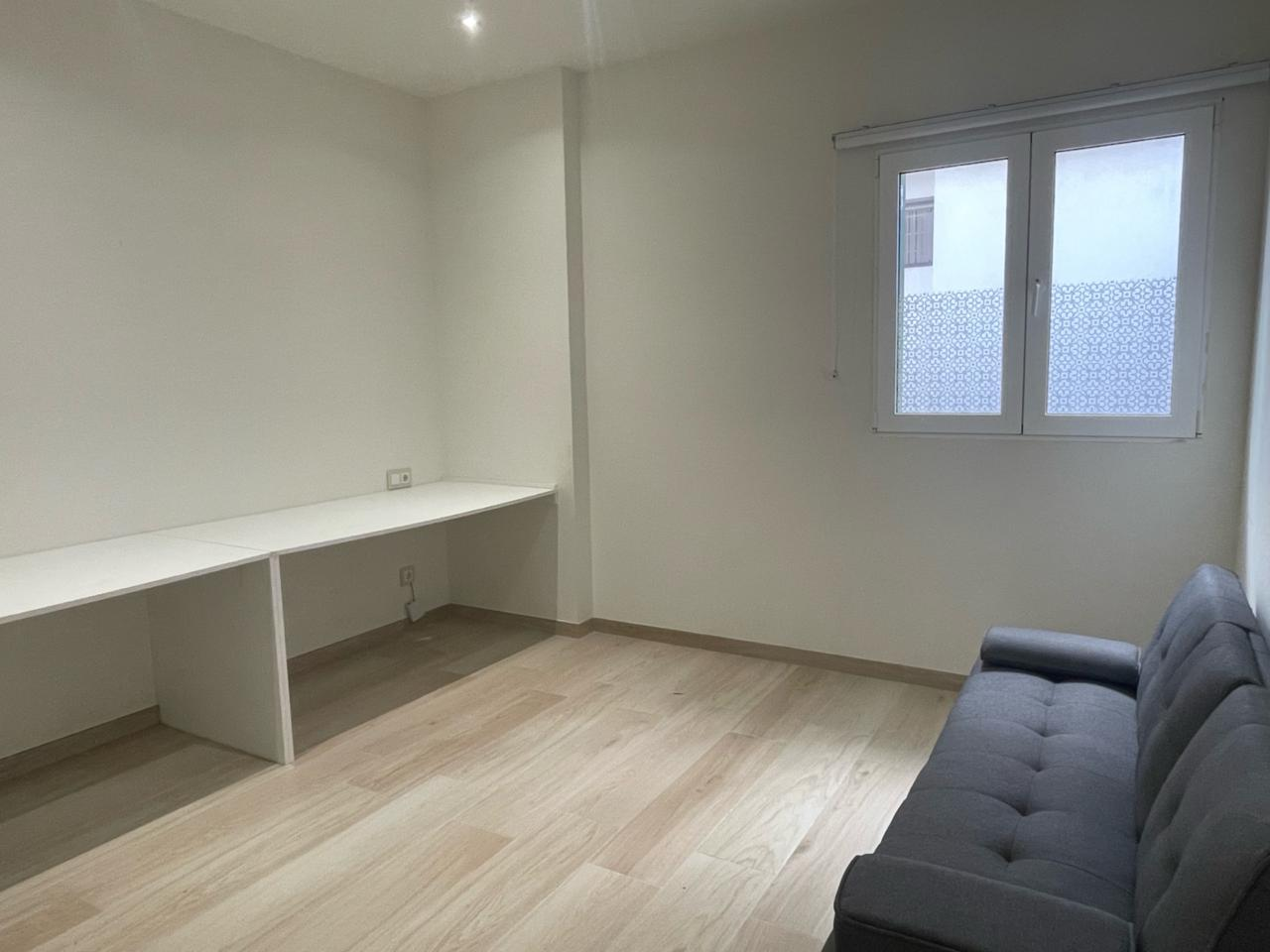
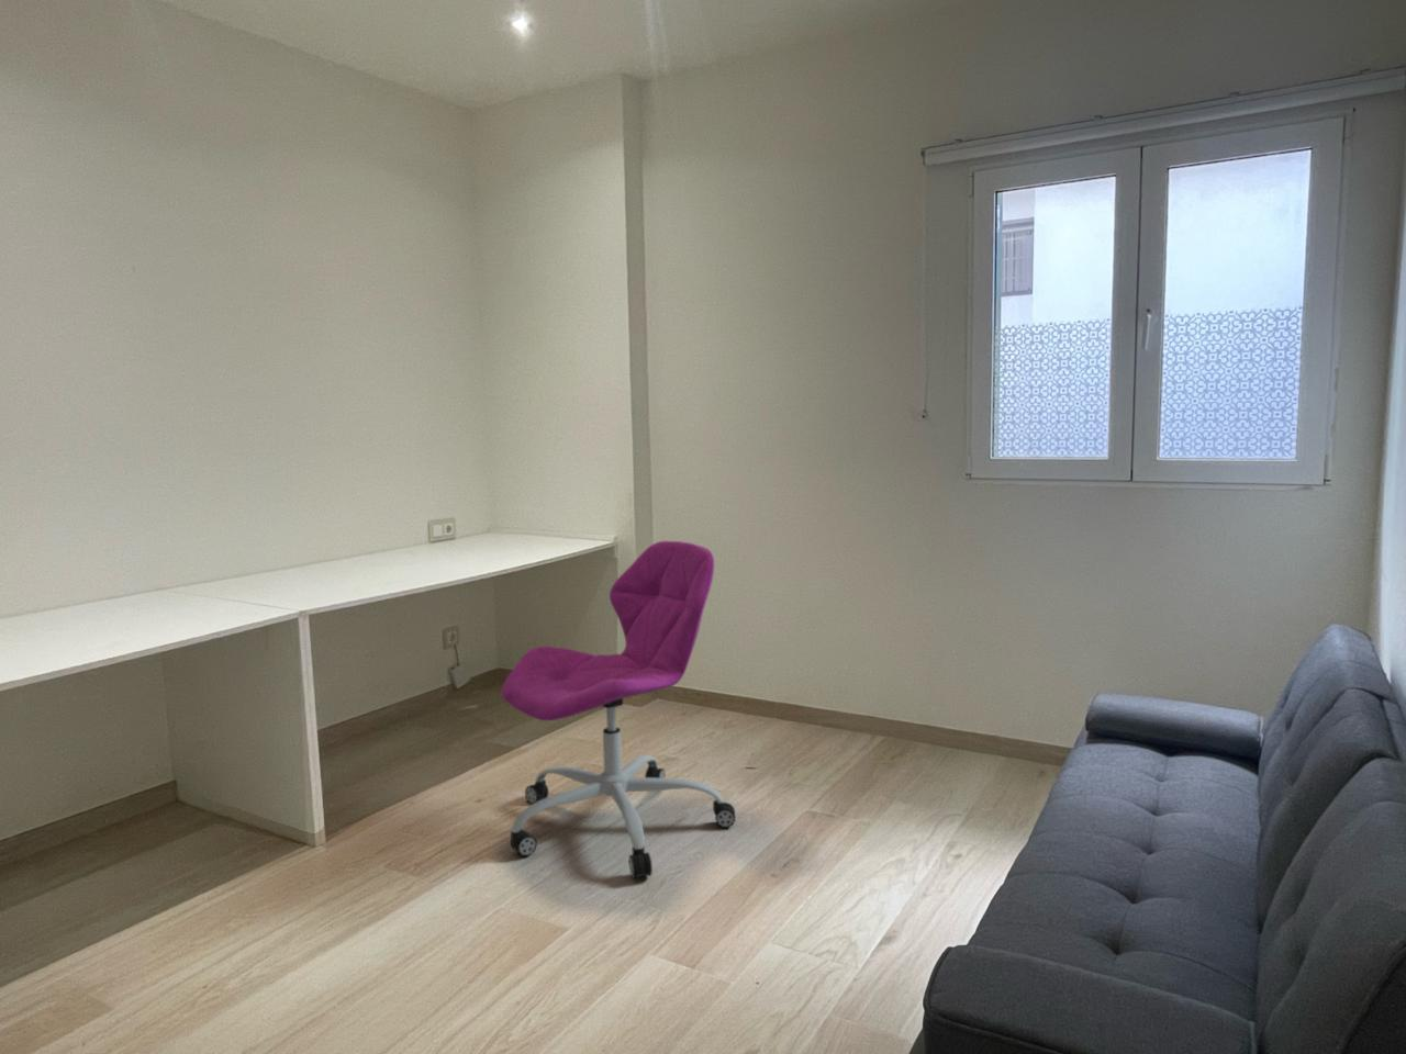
+ office chair (607, 691)
